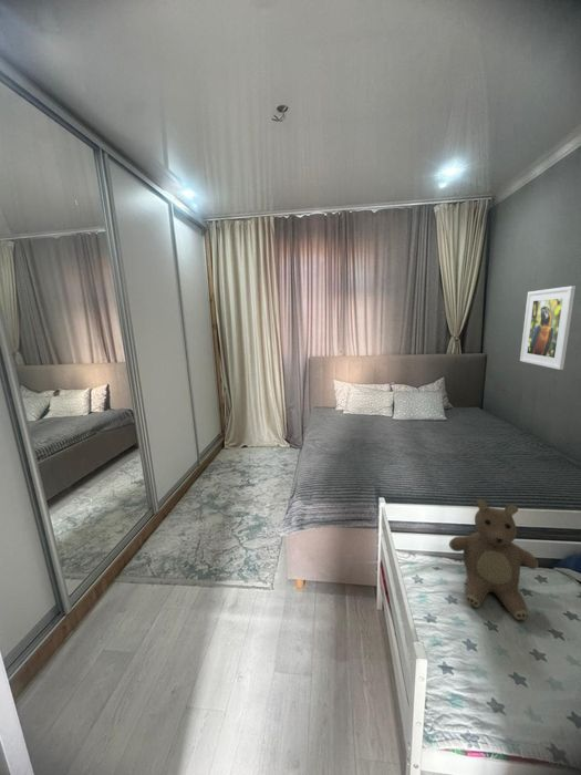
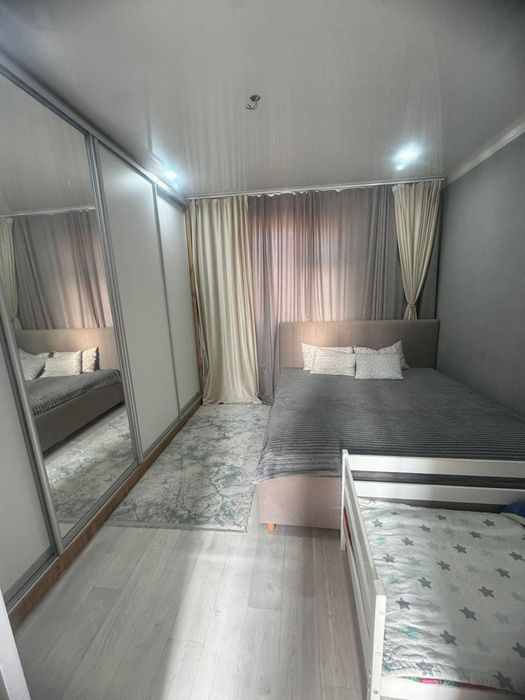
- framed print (543, 328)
- teddy bear (495, 551)
